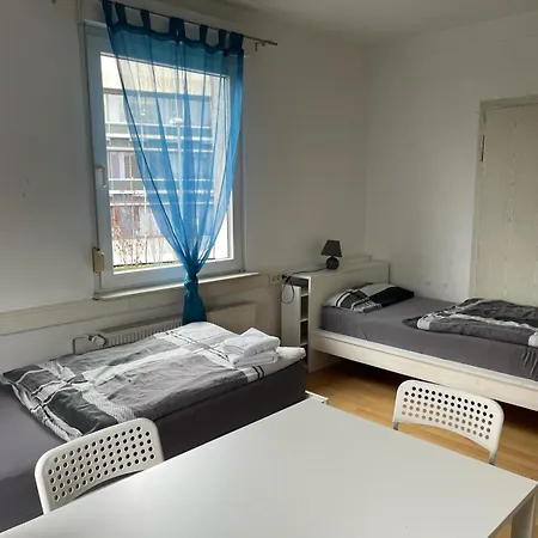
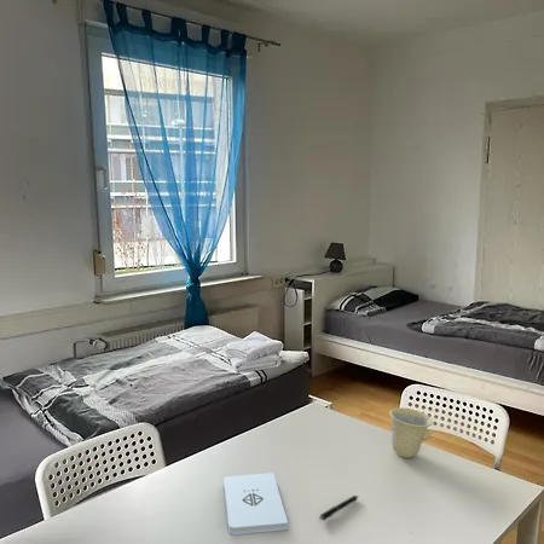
+ pen (340, 505)
+ notepad (253, 500)
+ cup (410, 434)
